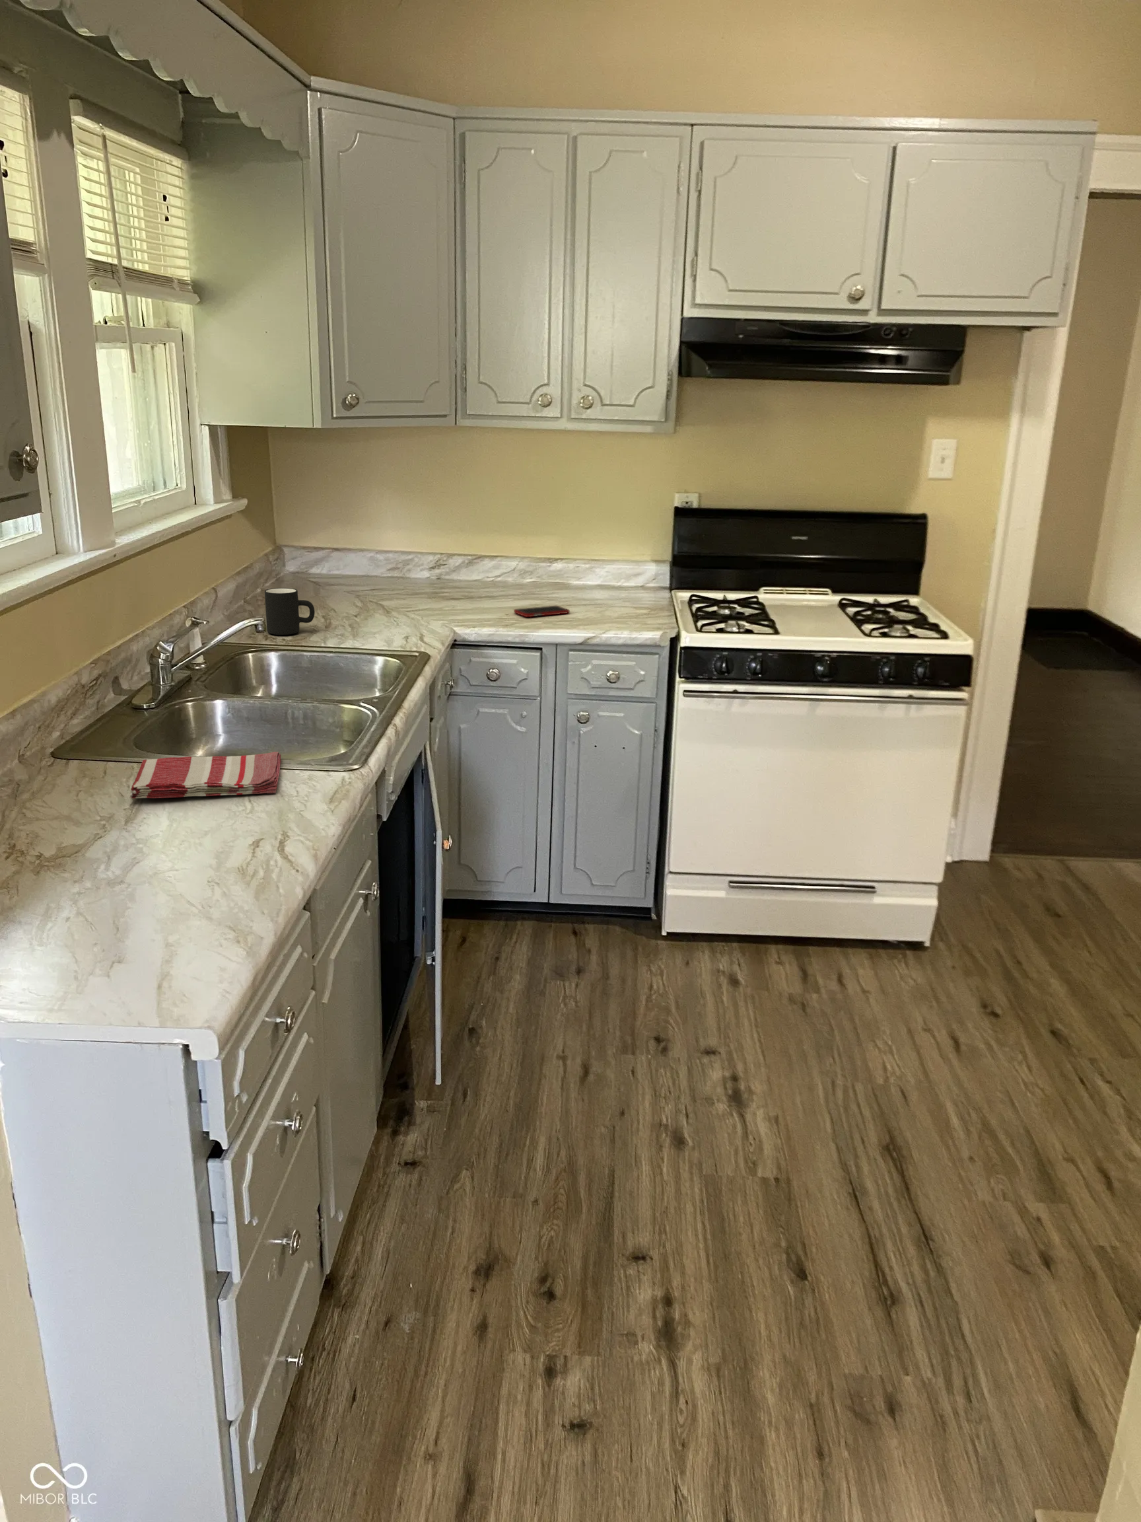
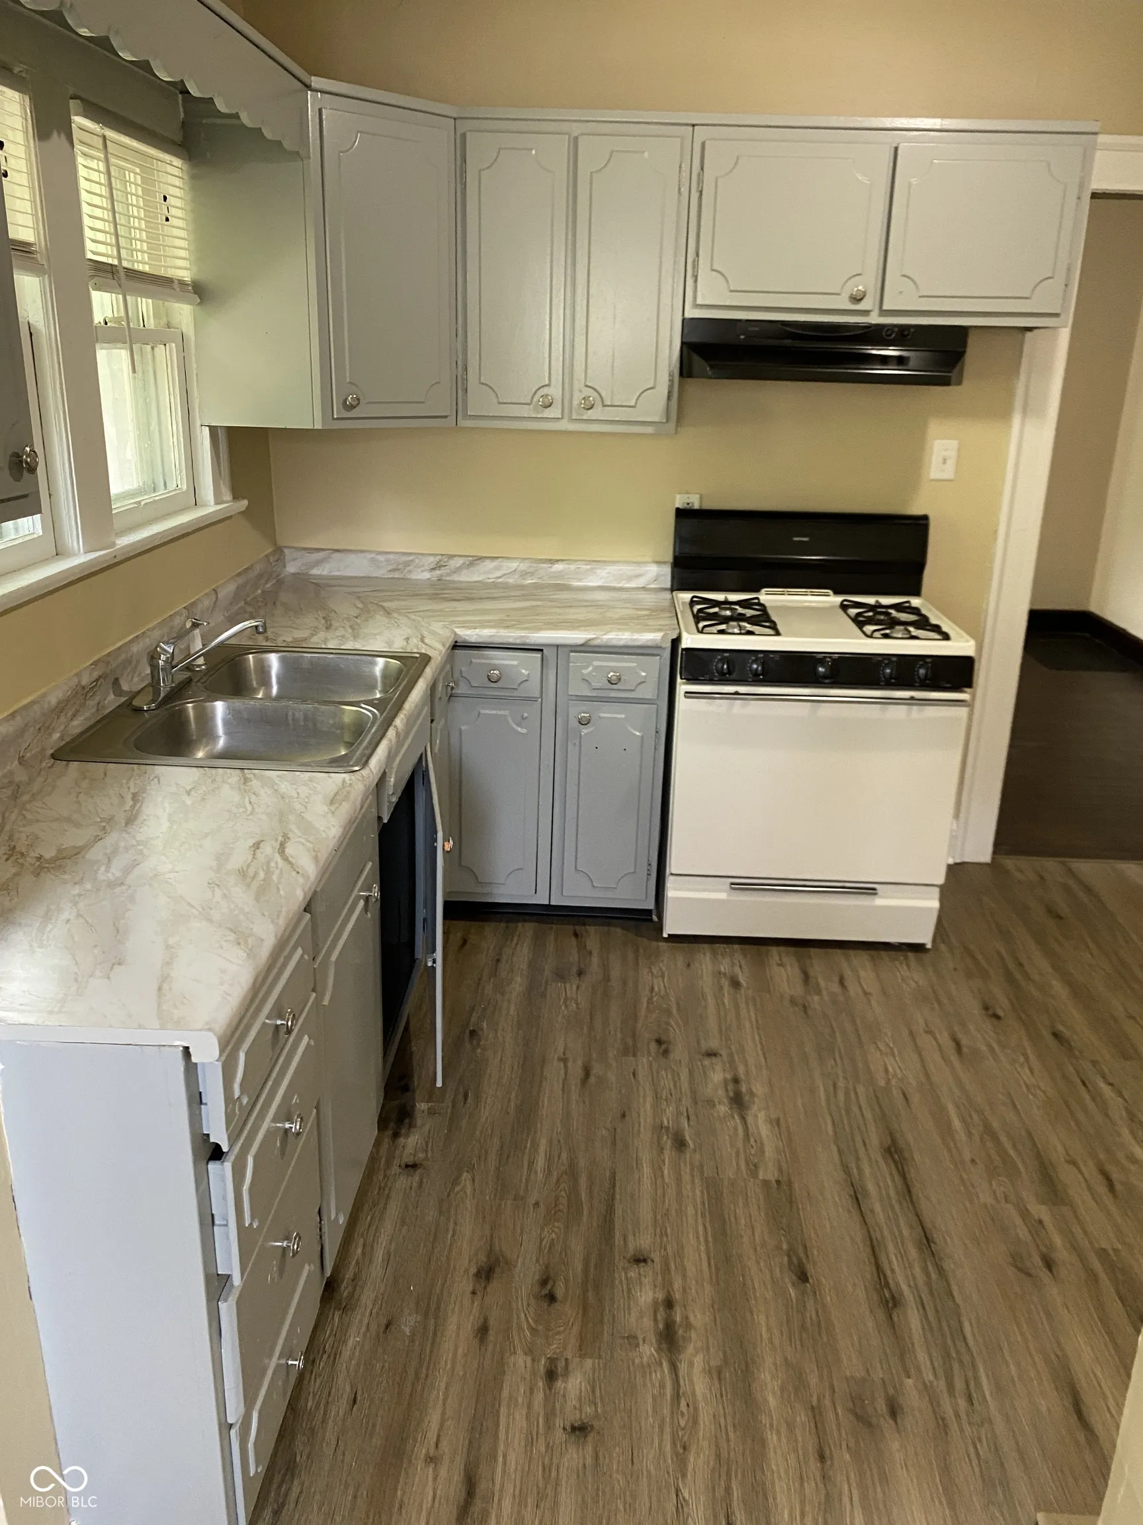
- mug (290, 611)
- cell phone (542, 611)
- dish towel (209, 772)
